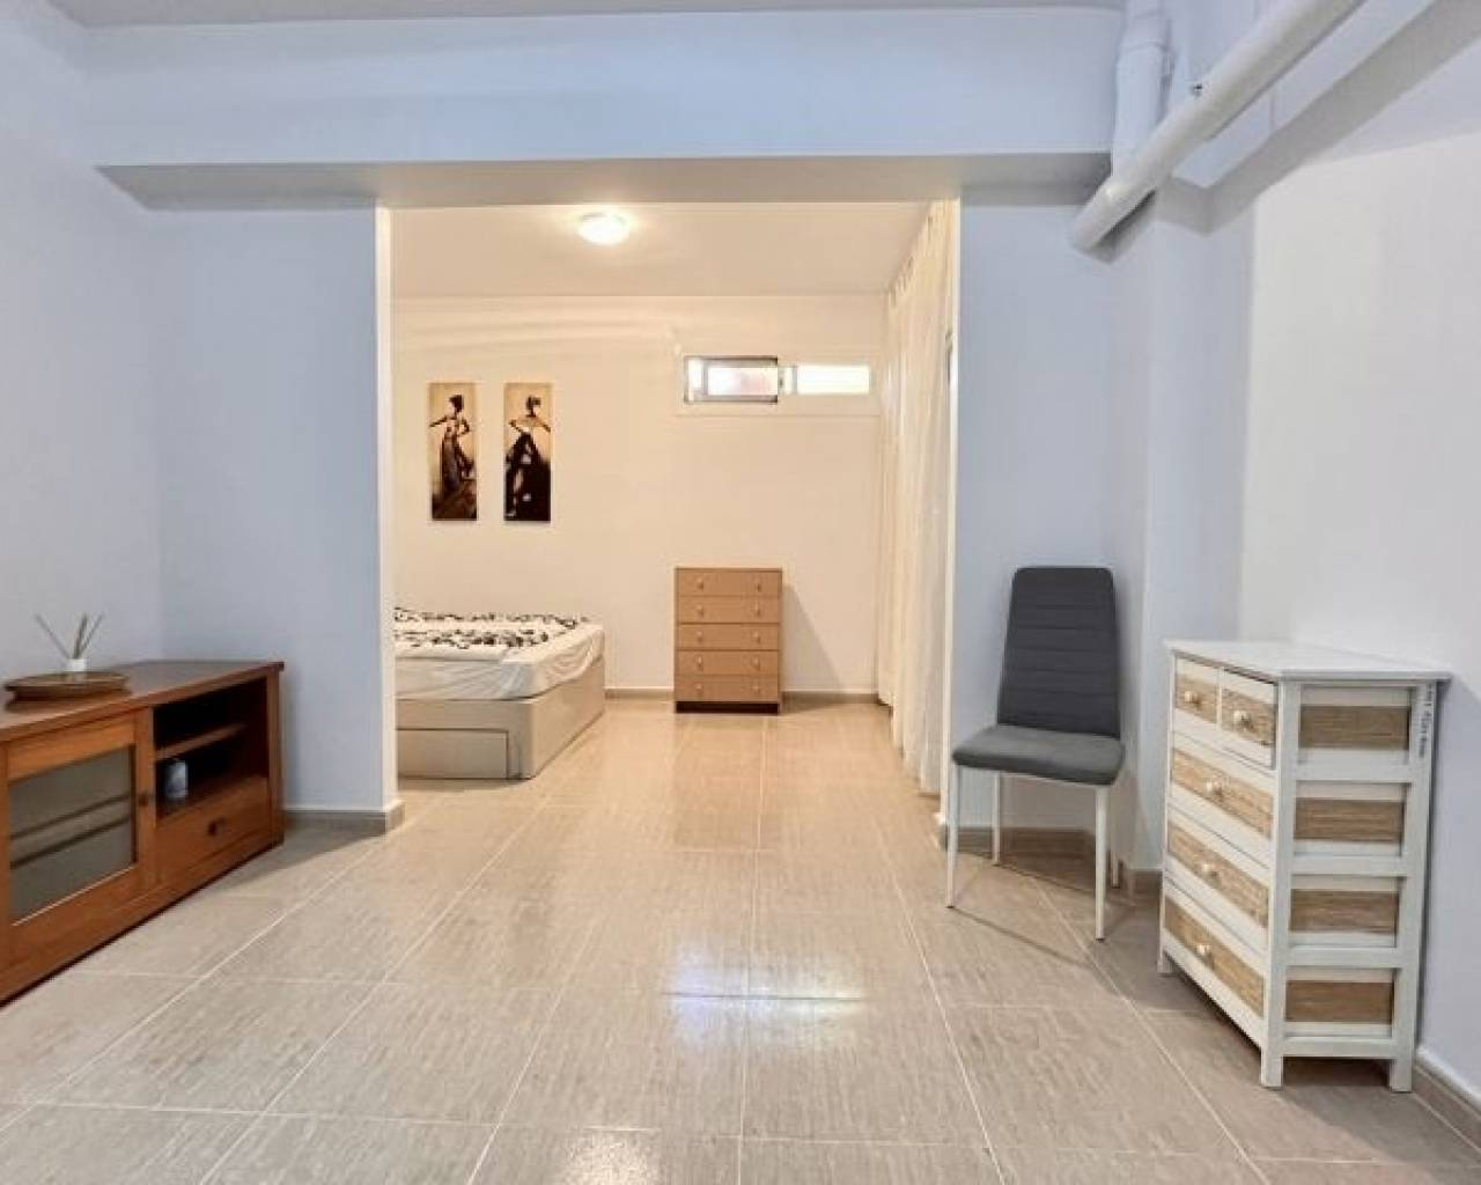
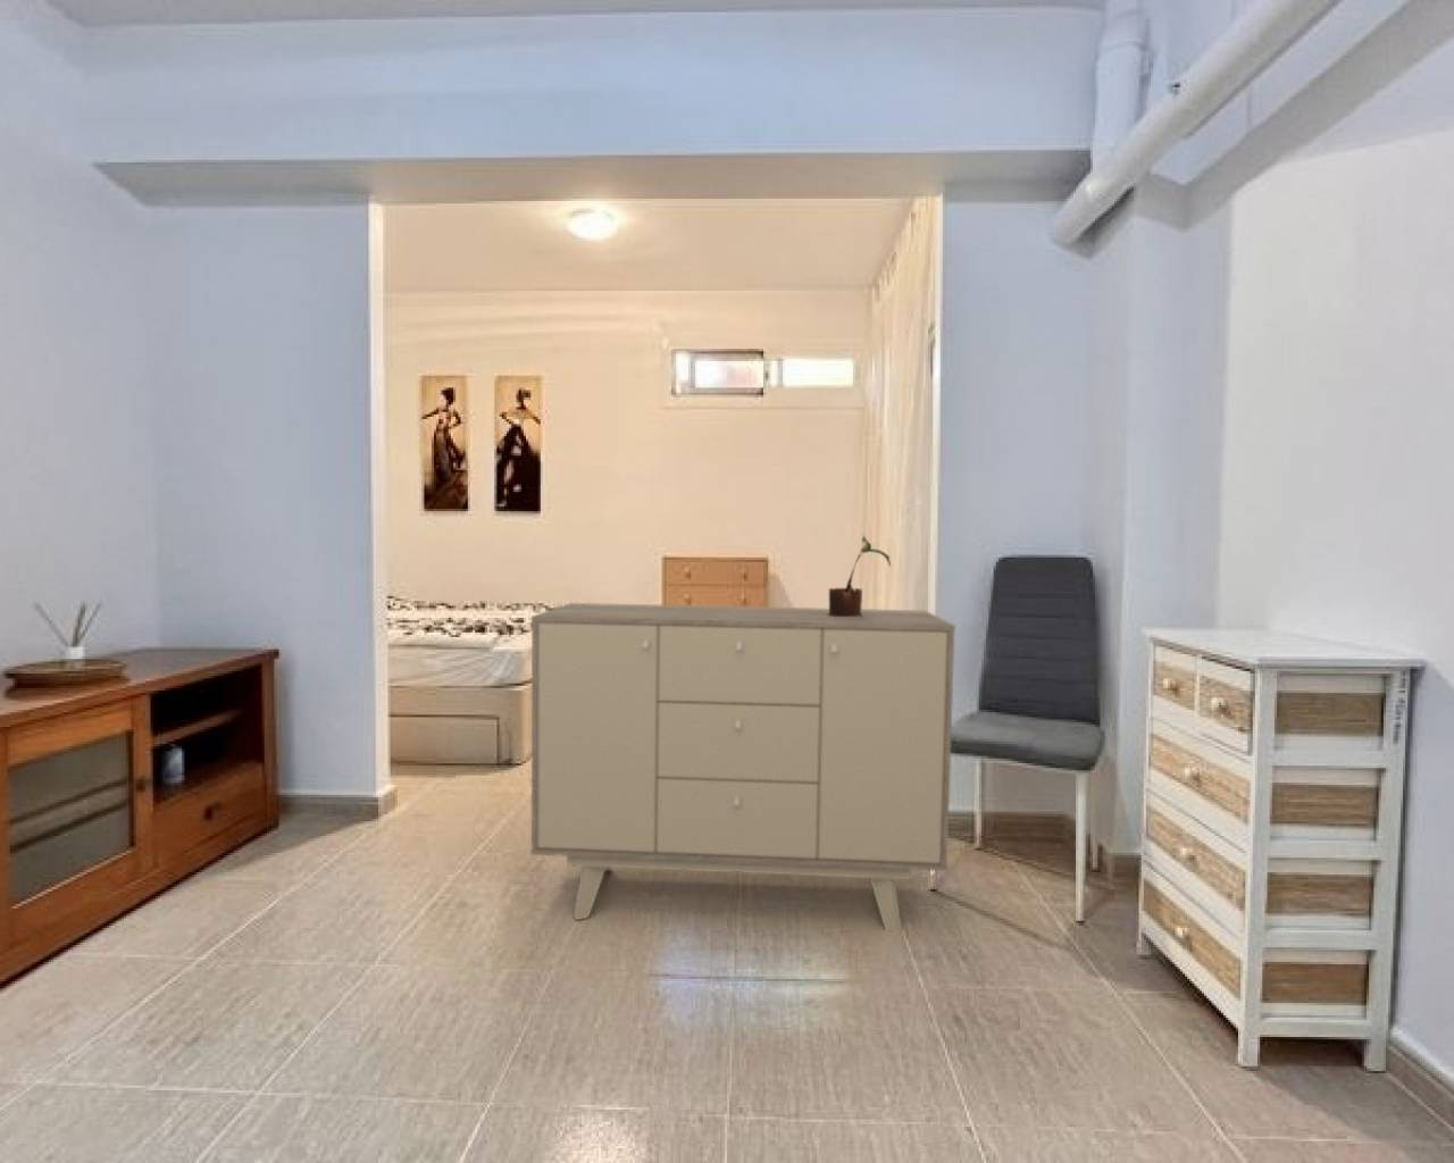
+ sideboard (739, 756)
+ potted plant (852, 573)
